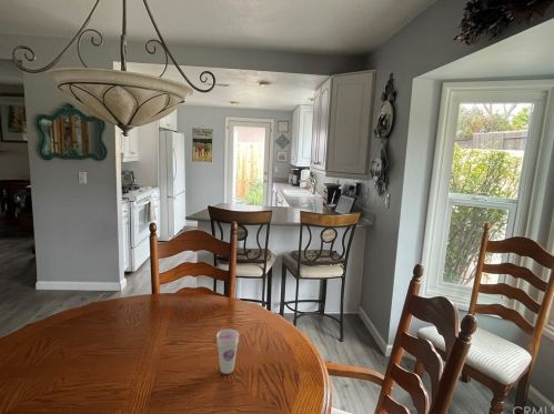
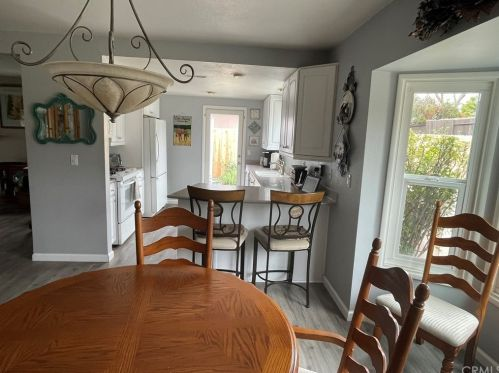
- cup (226, 352)
